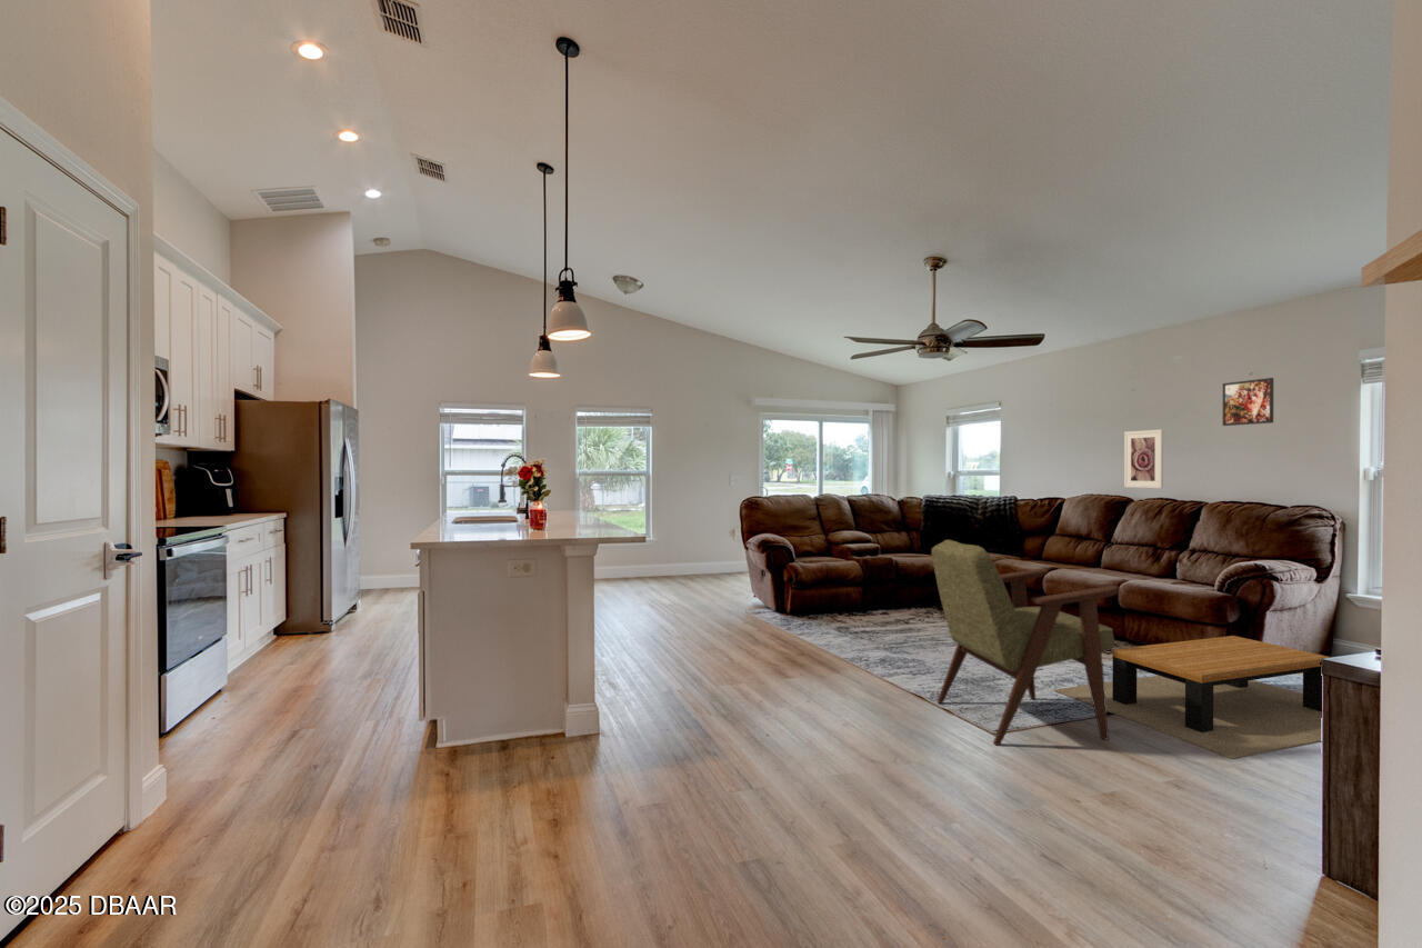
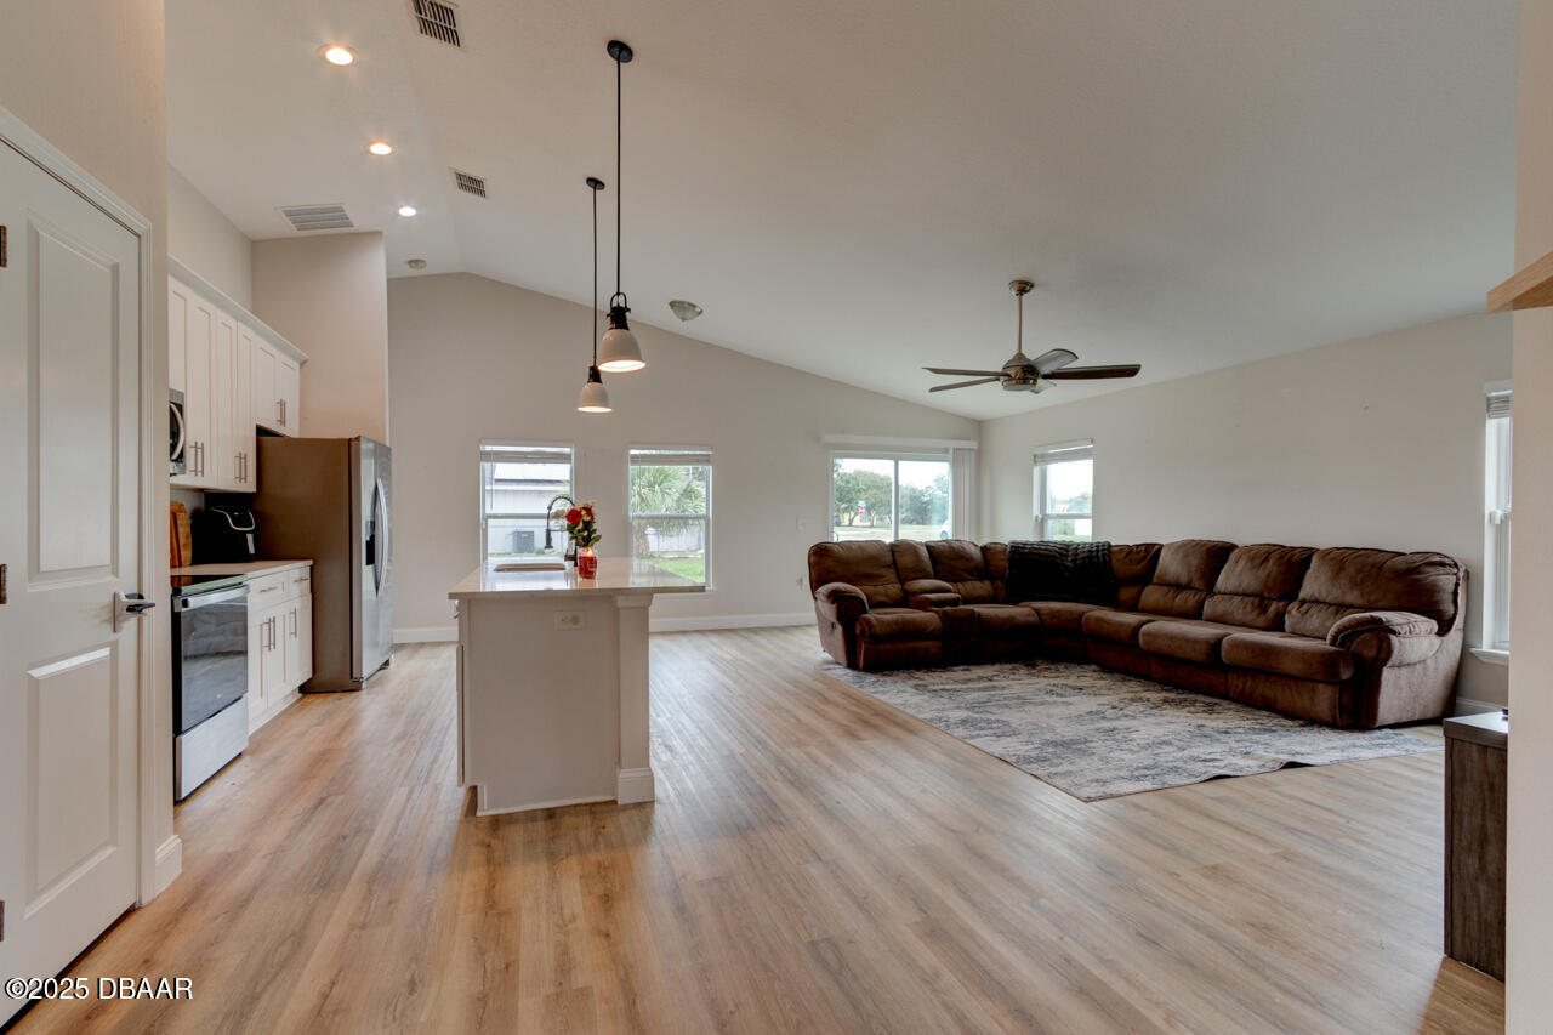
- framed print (1246, 402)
- armchair (1017, 630)
- coffee table (1219, 679)
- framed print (1143, 459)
